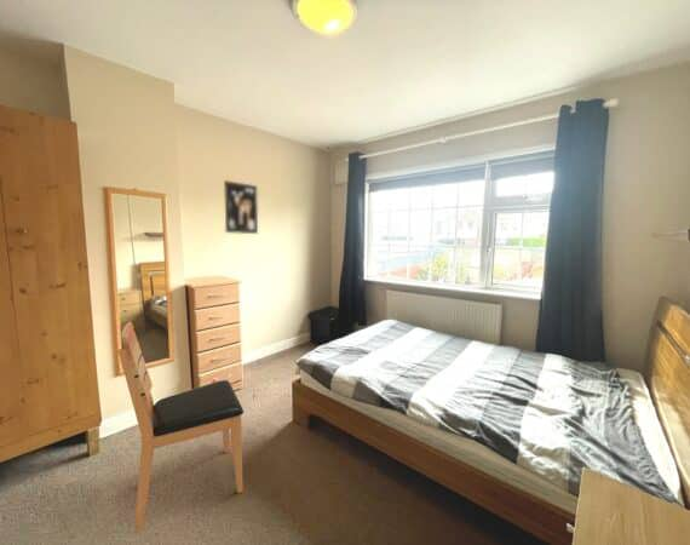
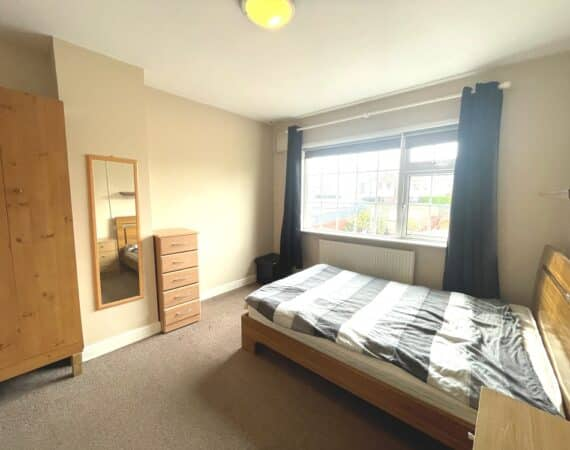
- wall art (241, 208)
- chair (185, 407)
